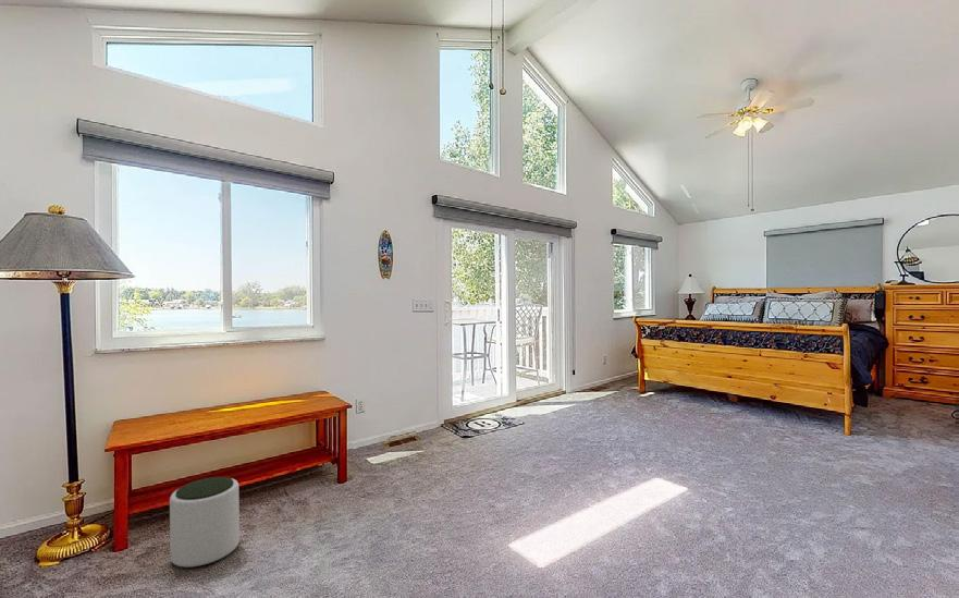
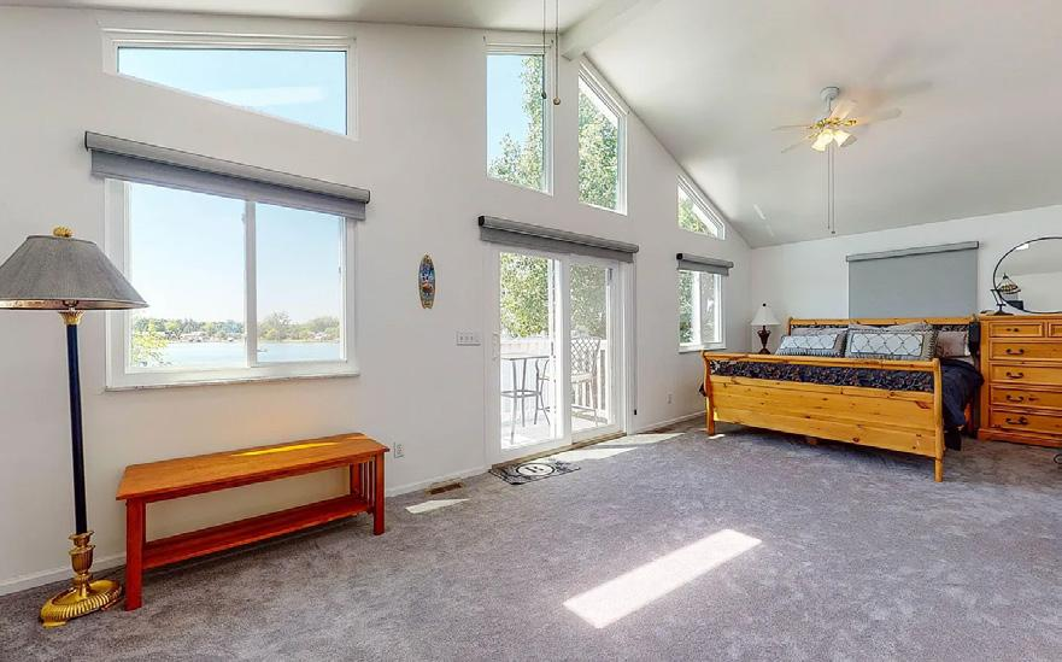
- plant pot (206, 518)
